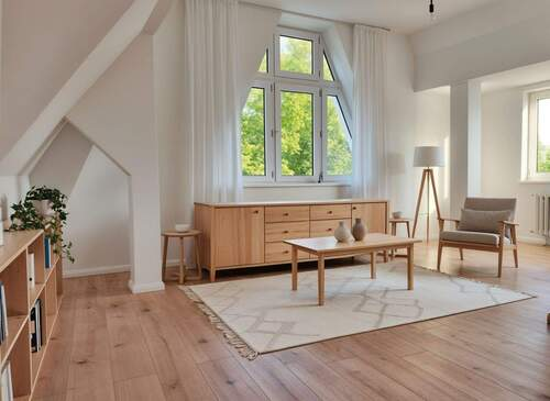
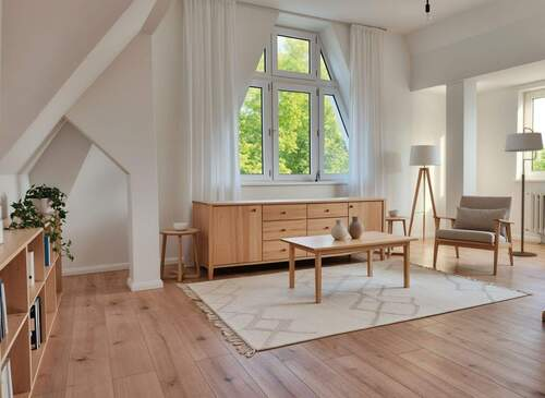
+ floor lamp (523, 191)
